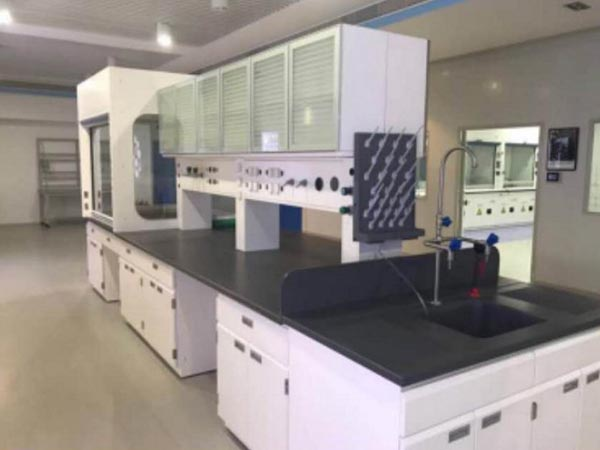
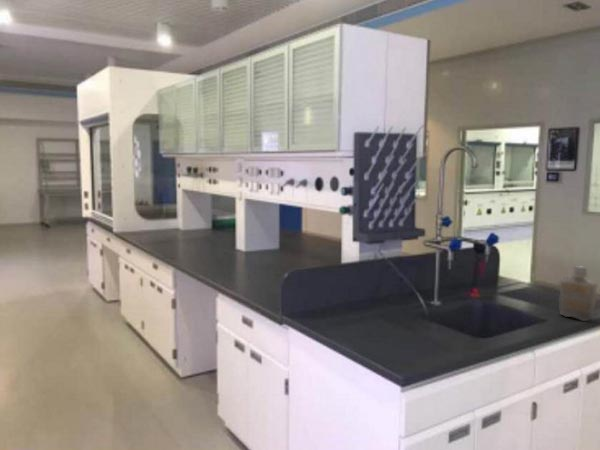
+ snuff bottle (577, 292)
